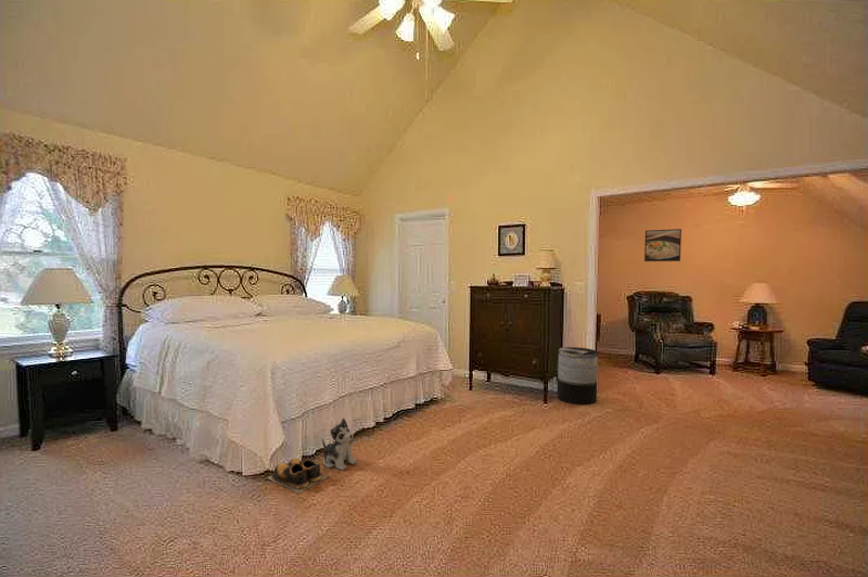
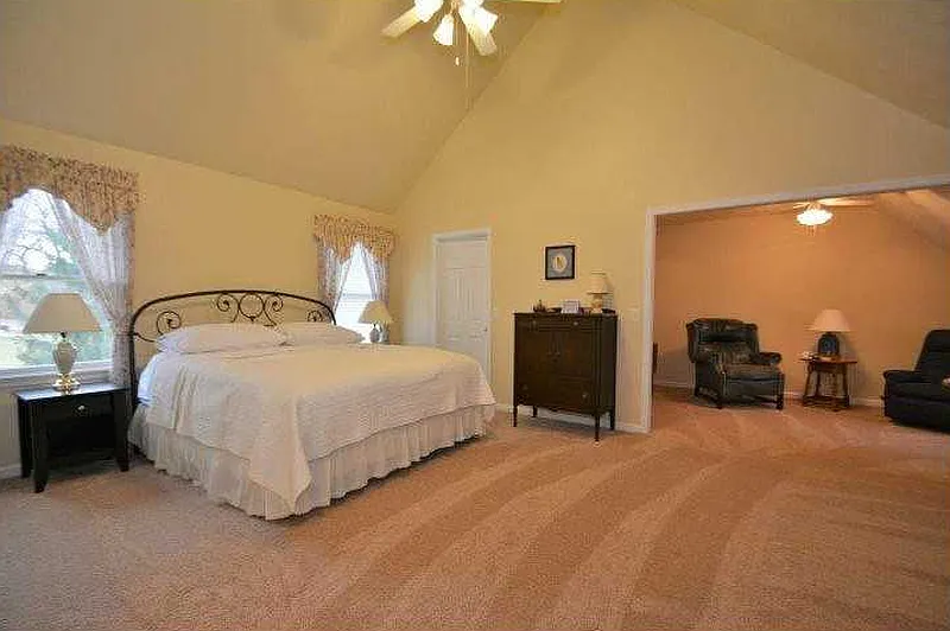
- trash can (577, 374)
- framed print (662, 245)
- plush toy (336, 439)
- shoes (297, 469)
